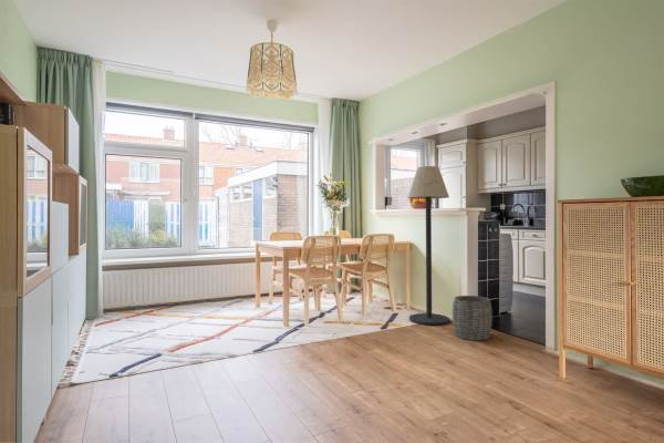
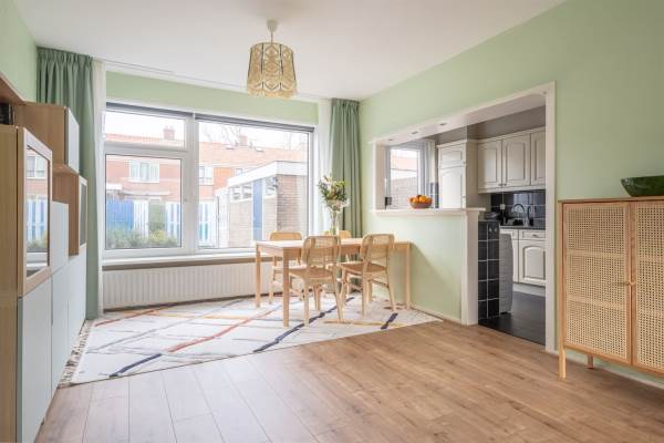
- woven basket (471, 317)
- floor lamp (428, 244)
